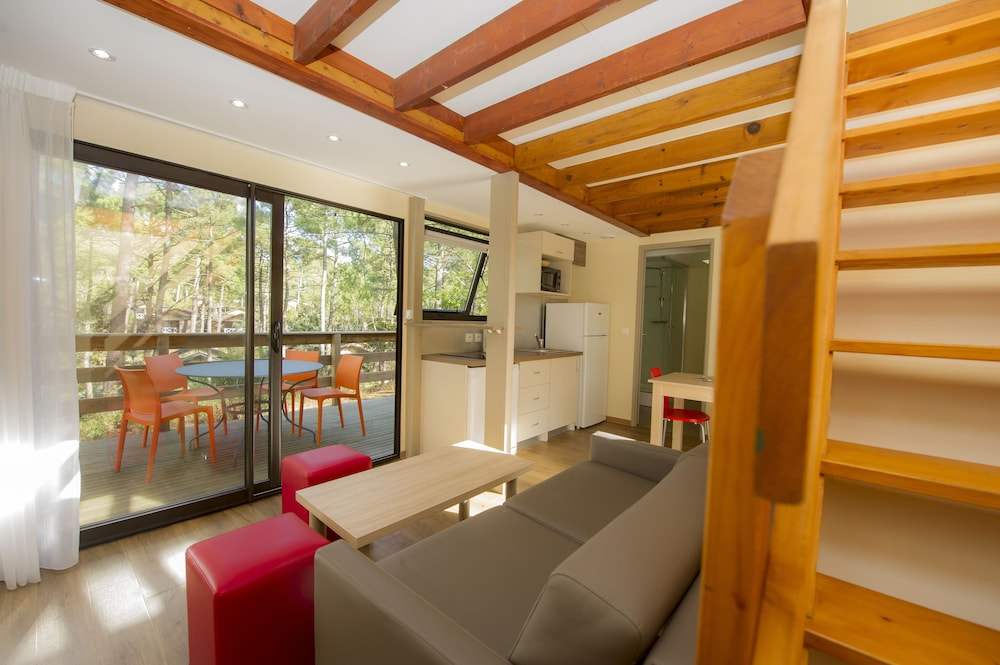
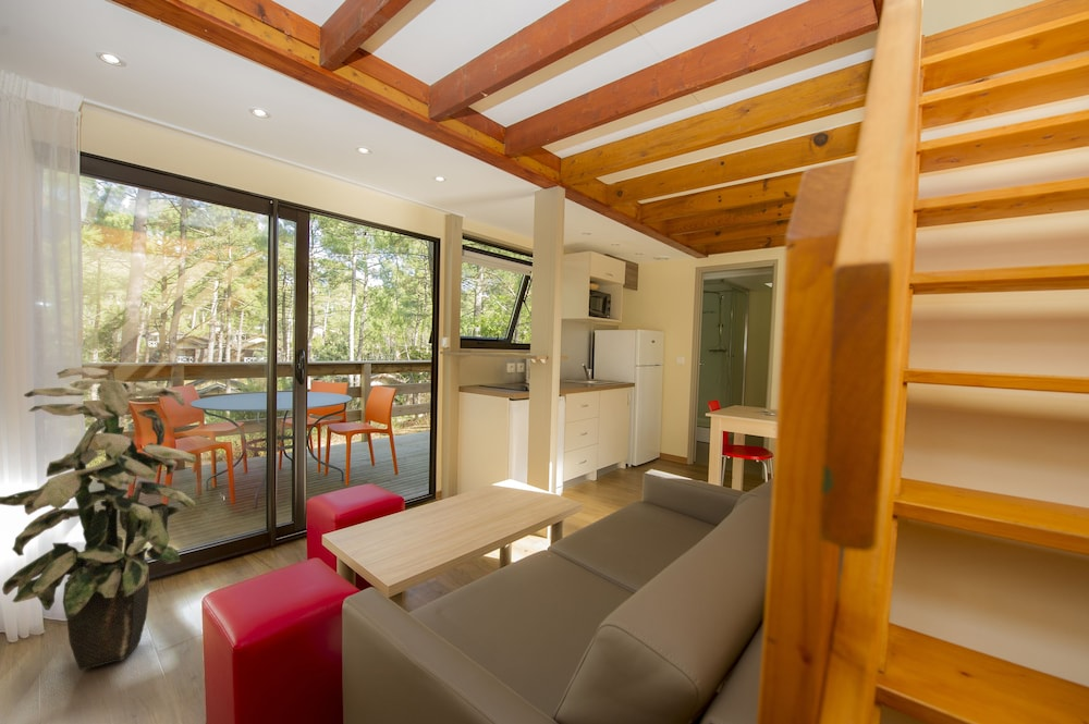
+ indoor plant (101, 511)
